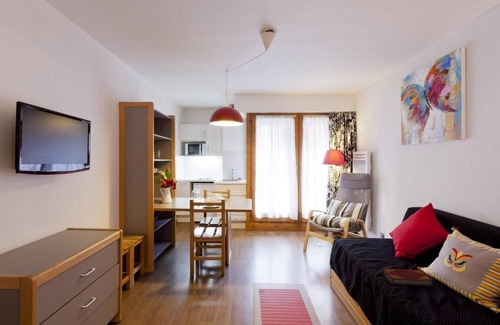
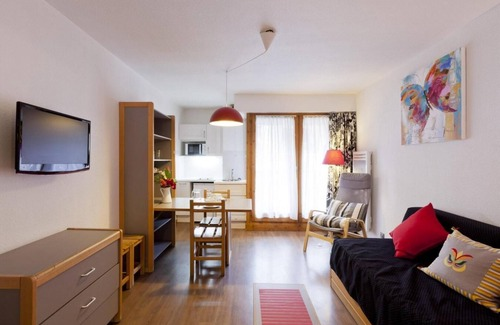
- hardback book (406, 276)
